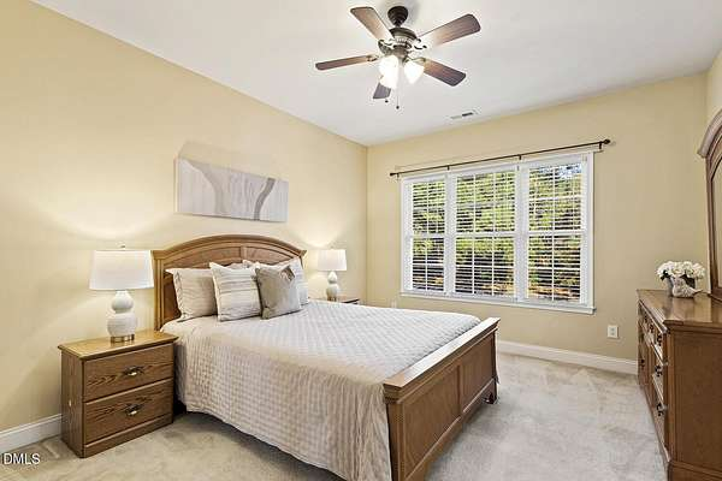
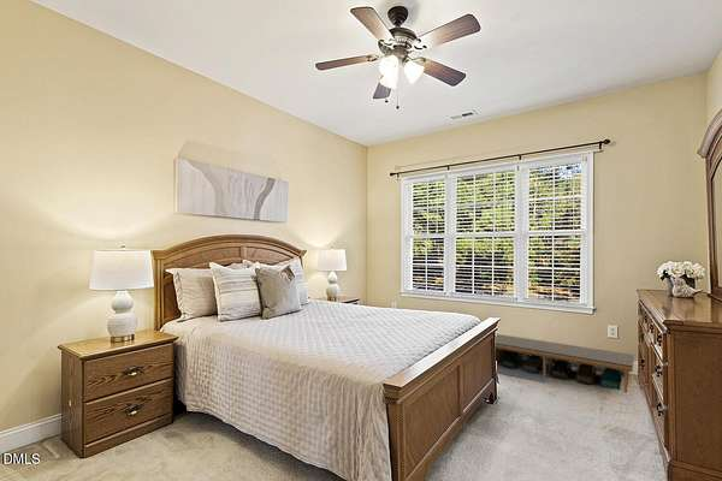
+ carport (528, 354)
